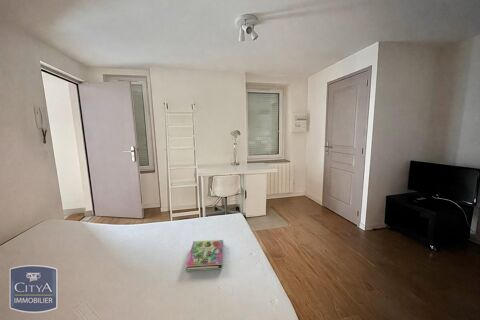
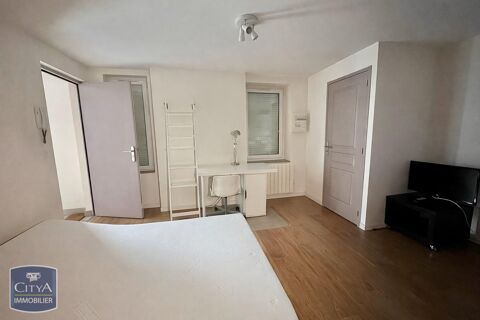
- book (206, 253)
